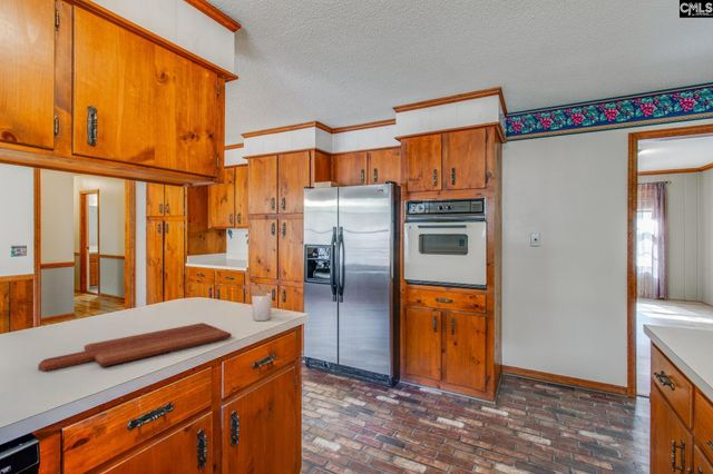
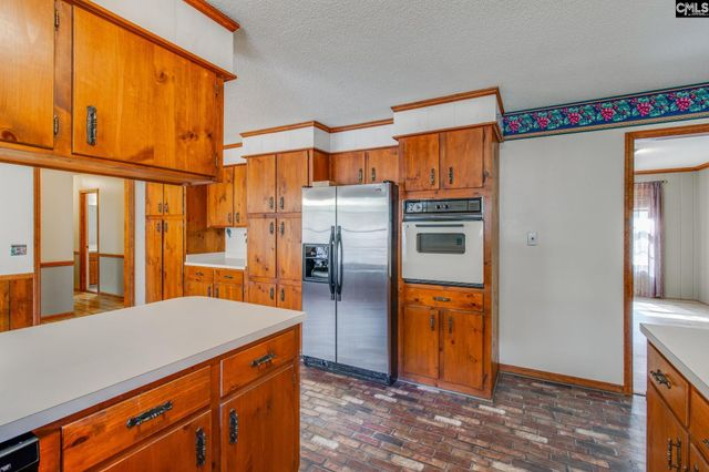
- cutting board (157, 342)
- utensil holder (256, 300)
